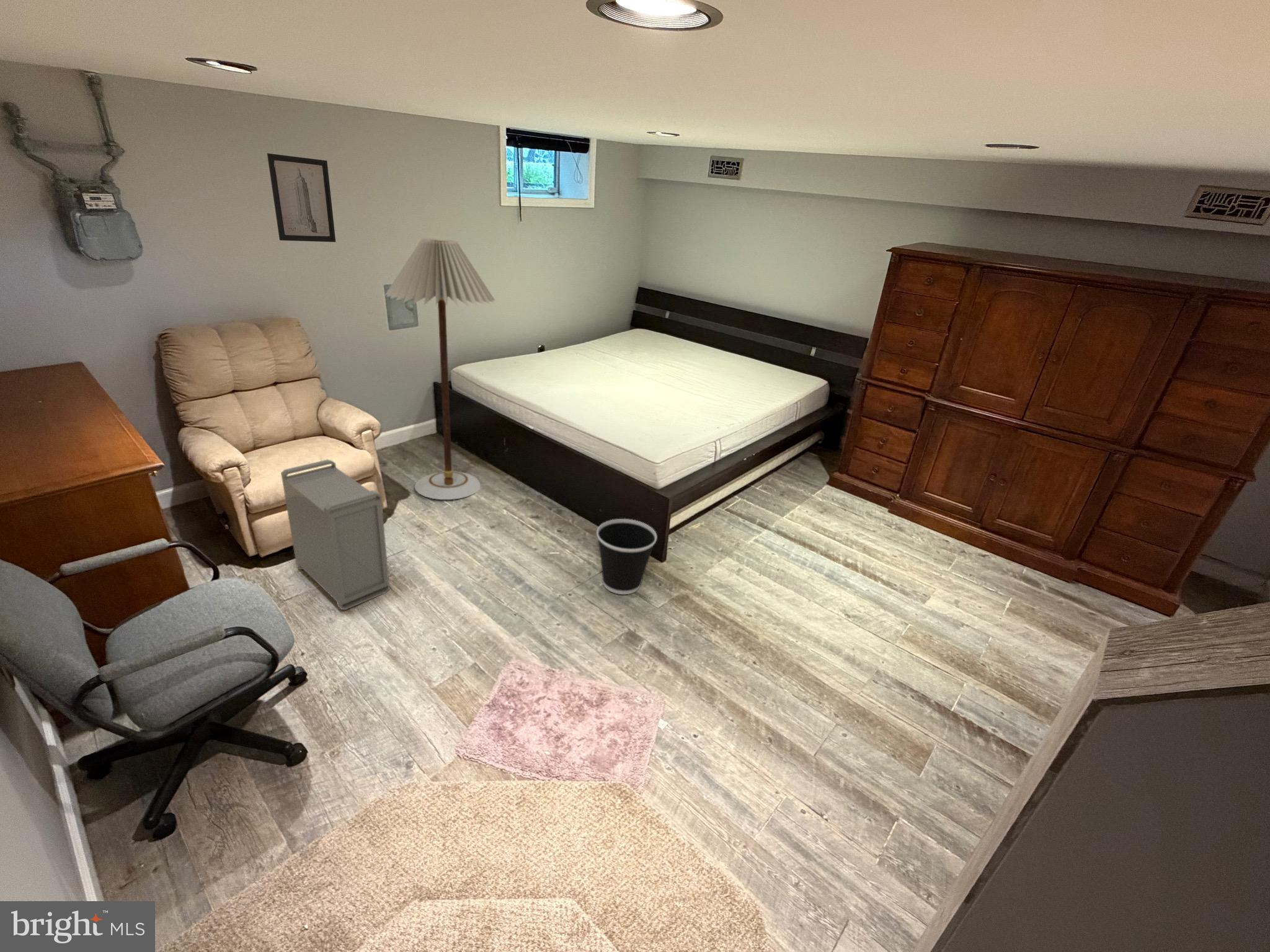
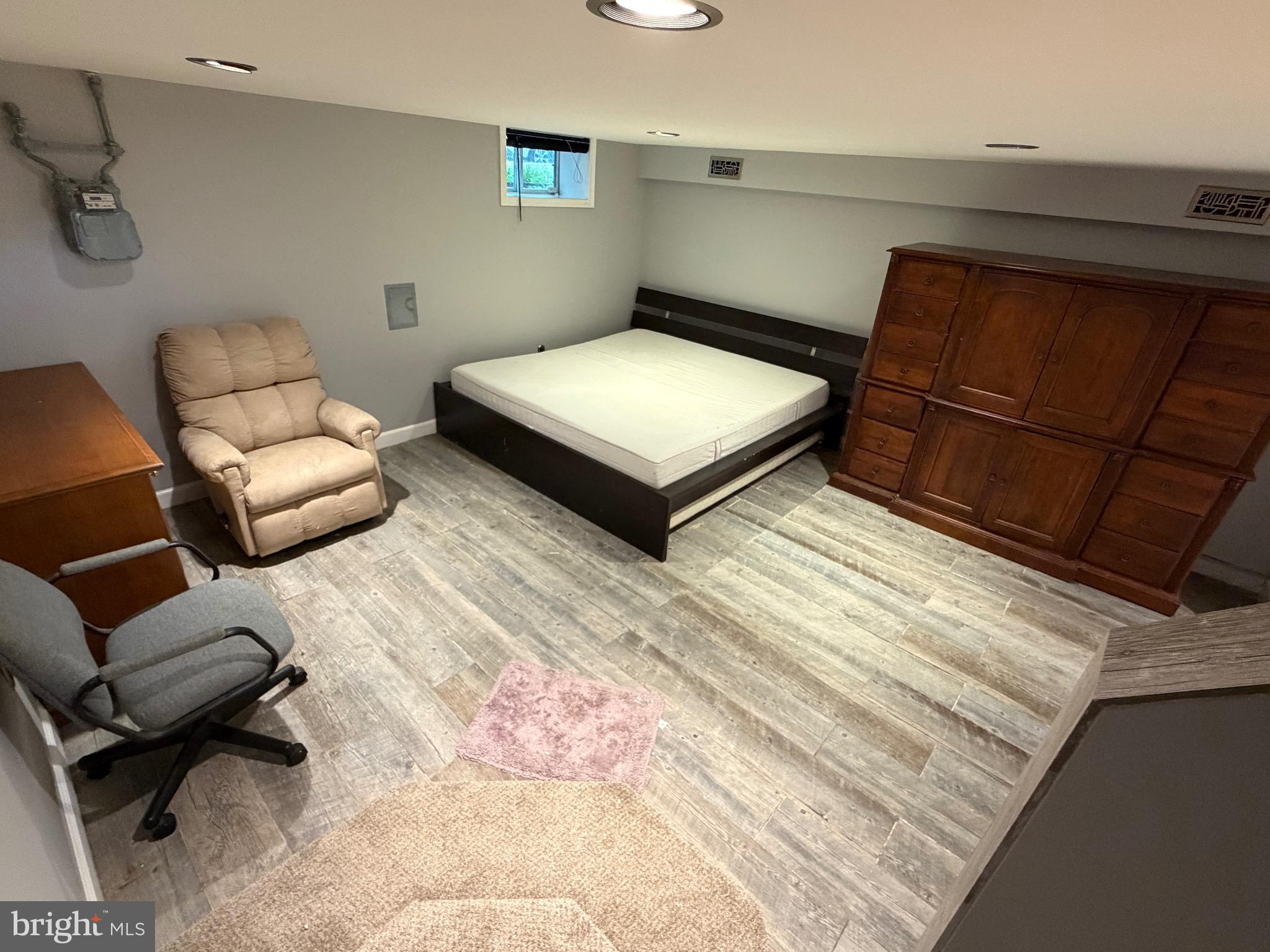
- floor lamp (444, 373)
- wall art (303, 200)
- wastebasket (624, 558)
- storage bin (336, 532)
